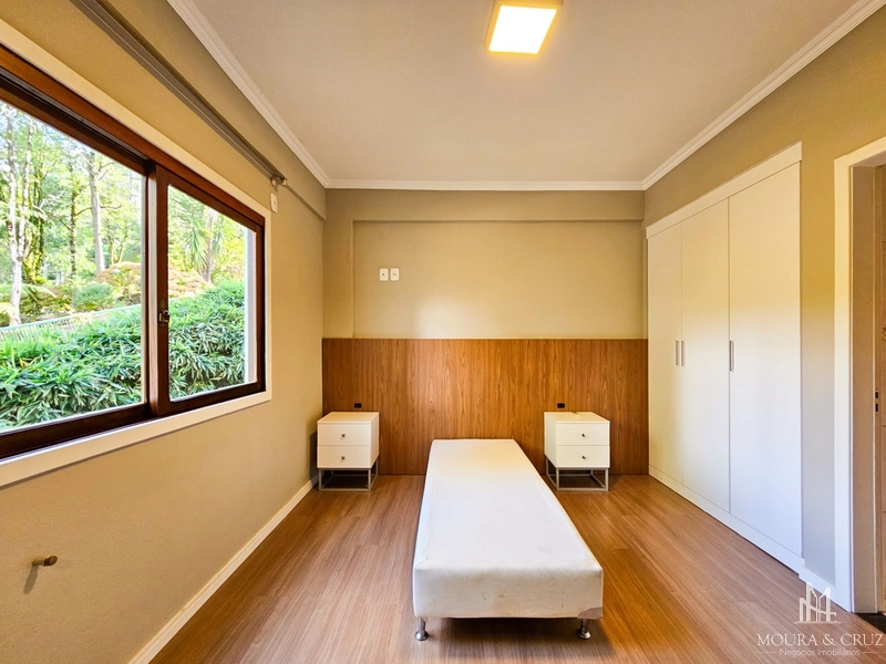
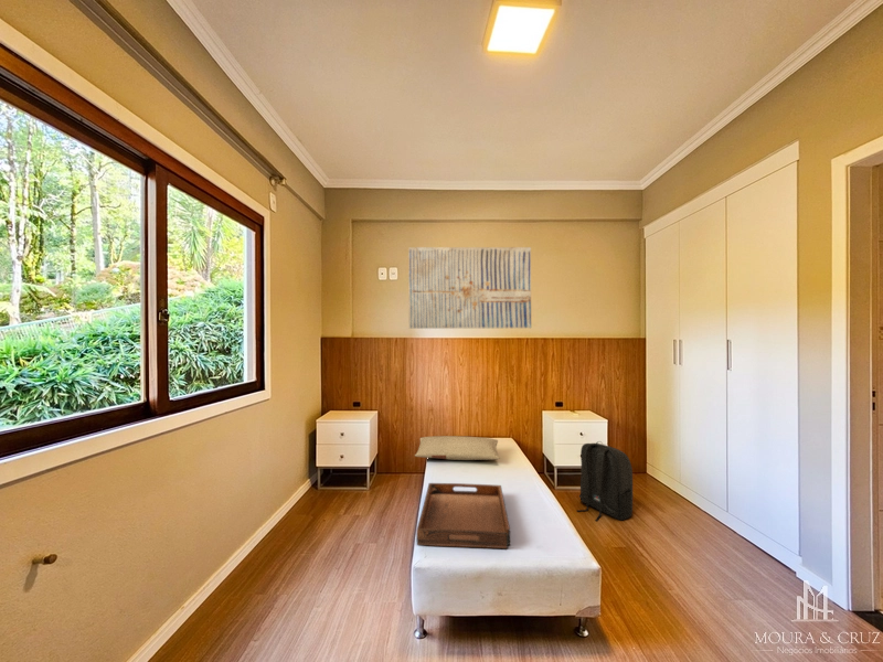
+ pillow (457, 448)
+ serving tray (464, 511)
+ backpack (602, 474)
+ wall art (469, 287)
